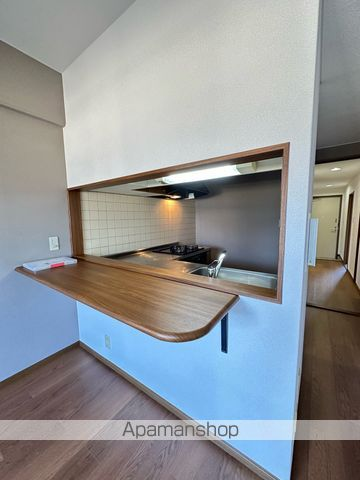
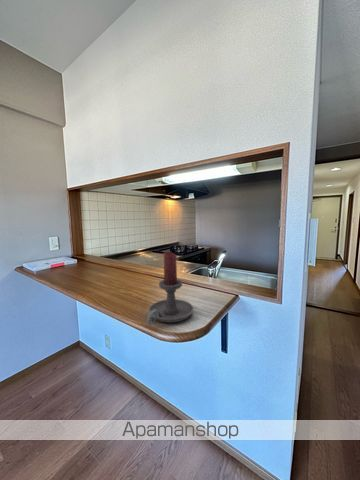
+ candle holder (166, 285)
